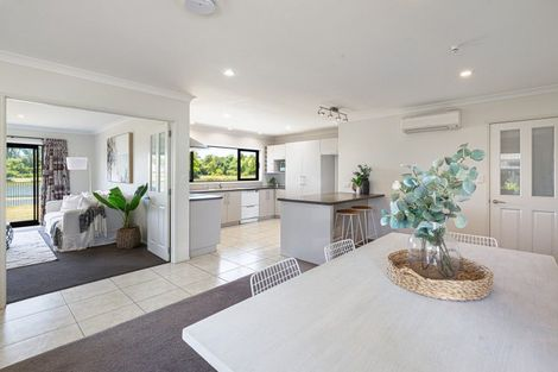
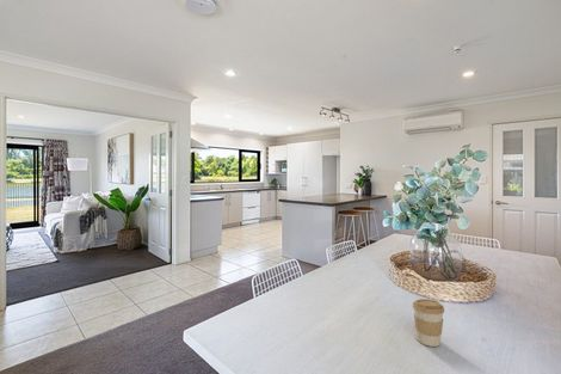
+ coffee cup (427, 320)
